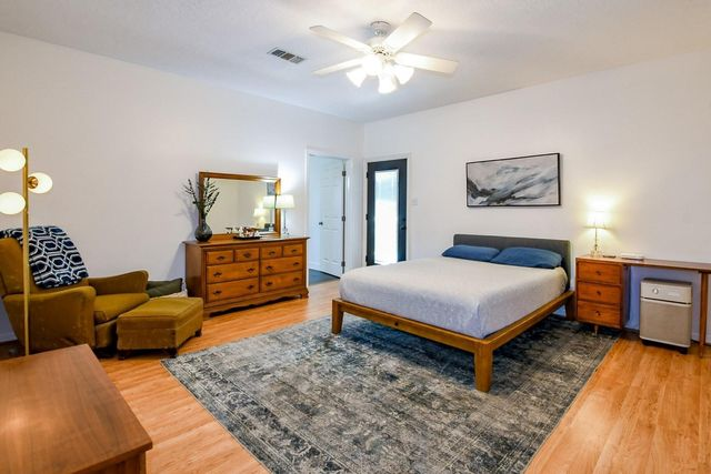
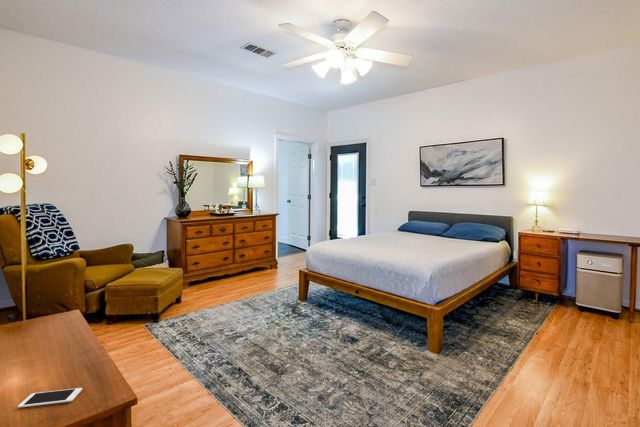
+ cell phone (51, 397)
